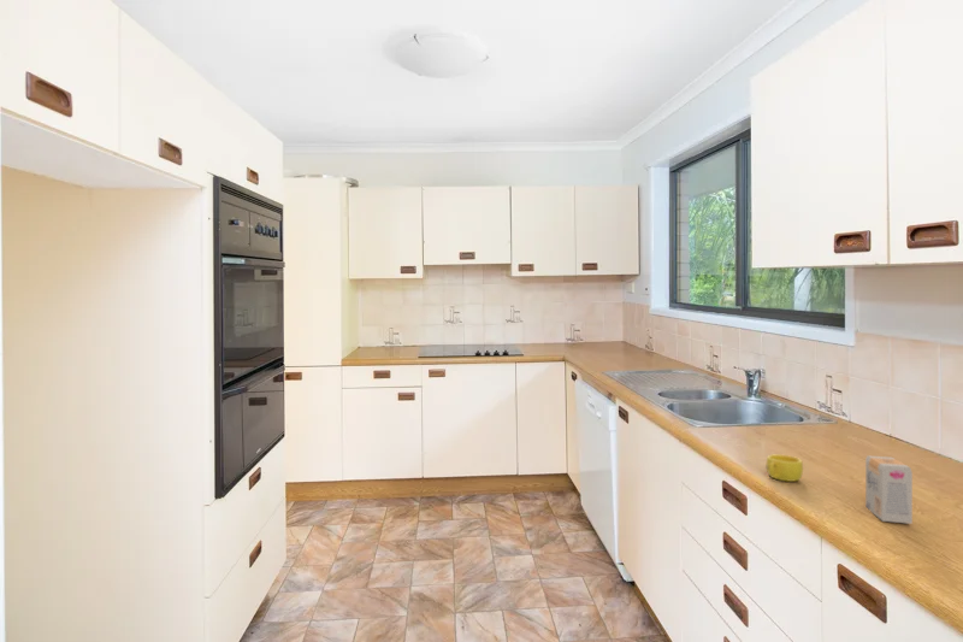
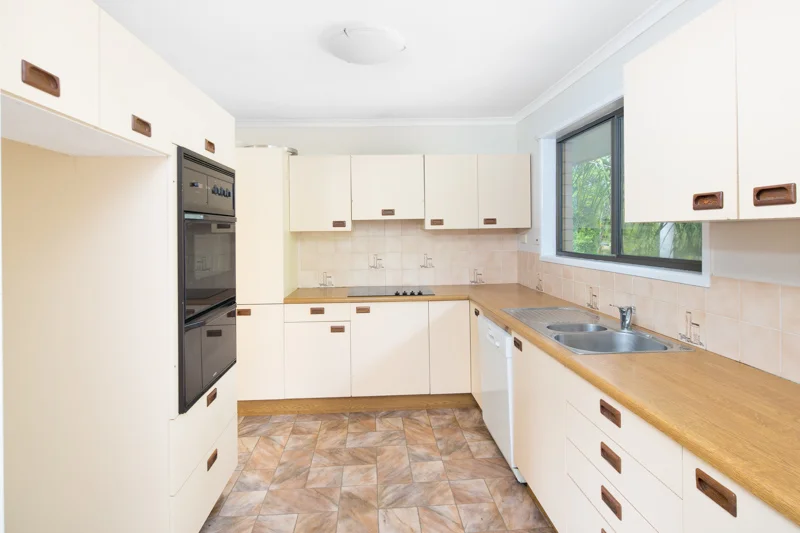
- cup (781, 469)
- tea box (887, 488)
